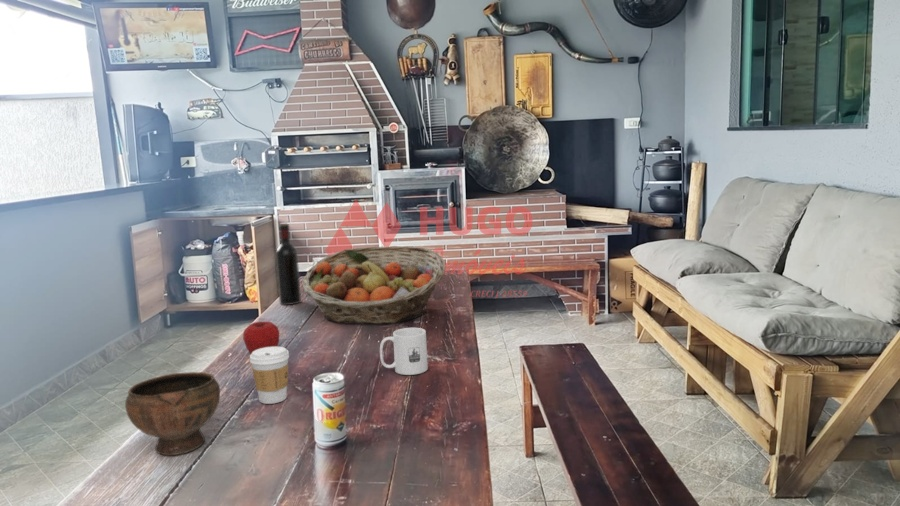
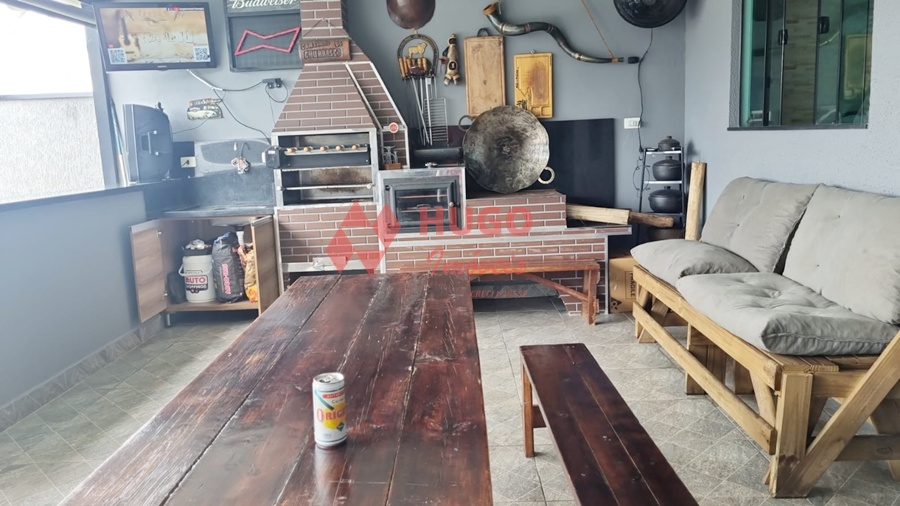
- mug (403, 351)
- wine bottle (287, 263)
- coffee cup (271, 374)
- bowl (175, 413)
- fruit basket (374, 283)
- apple (261, 339)
